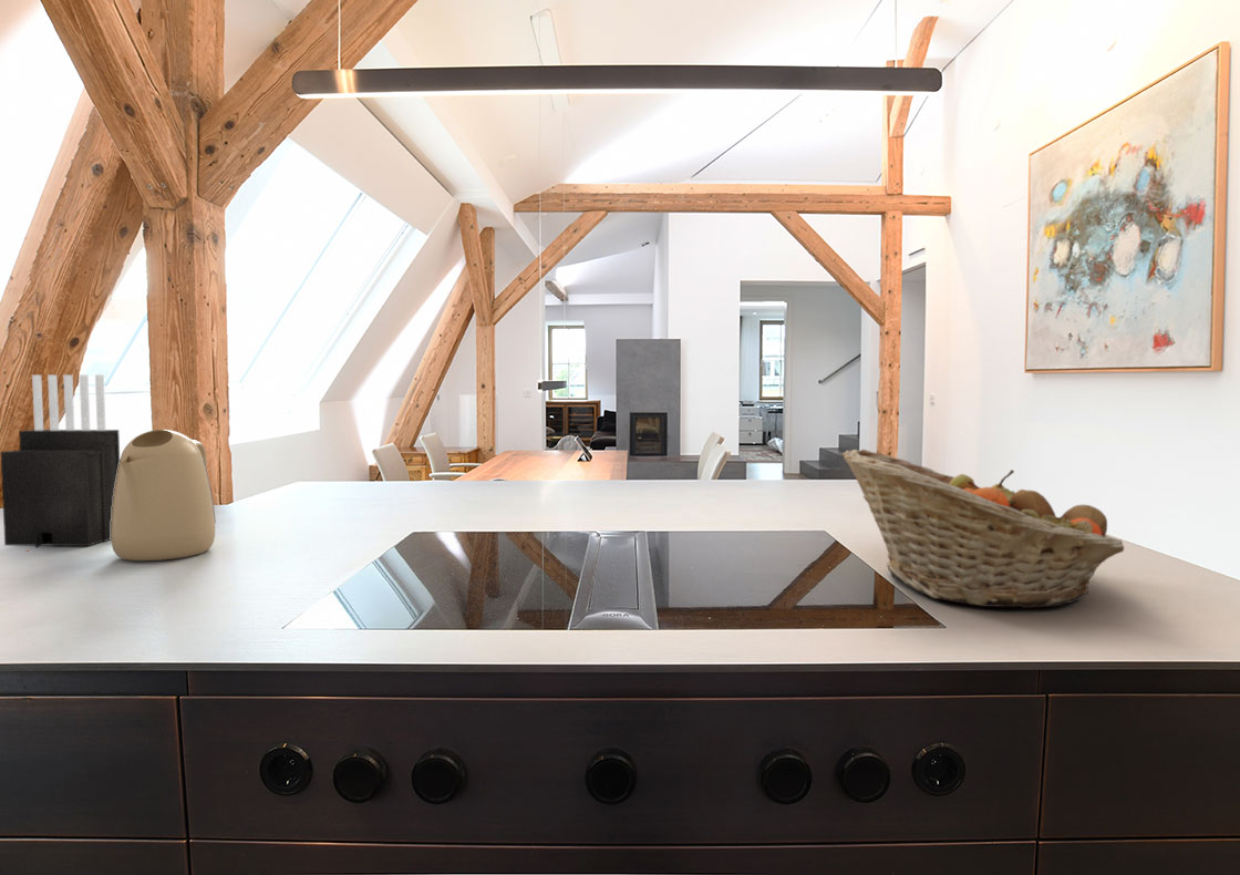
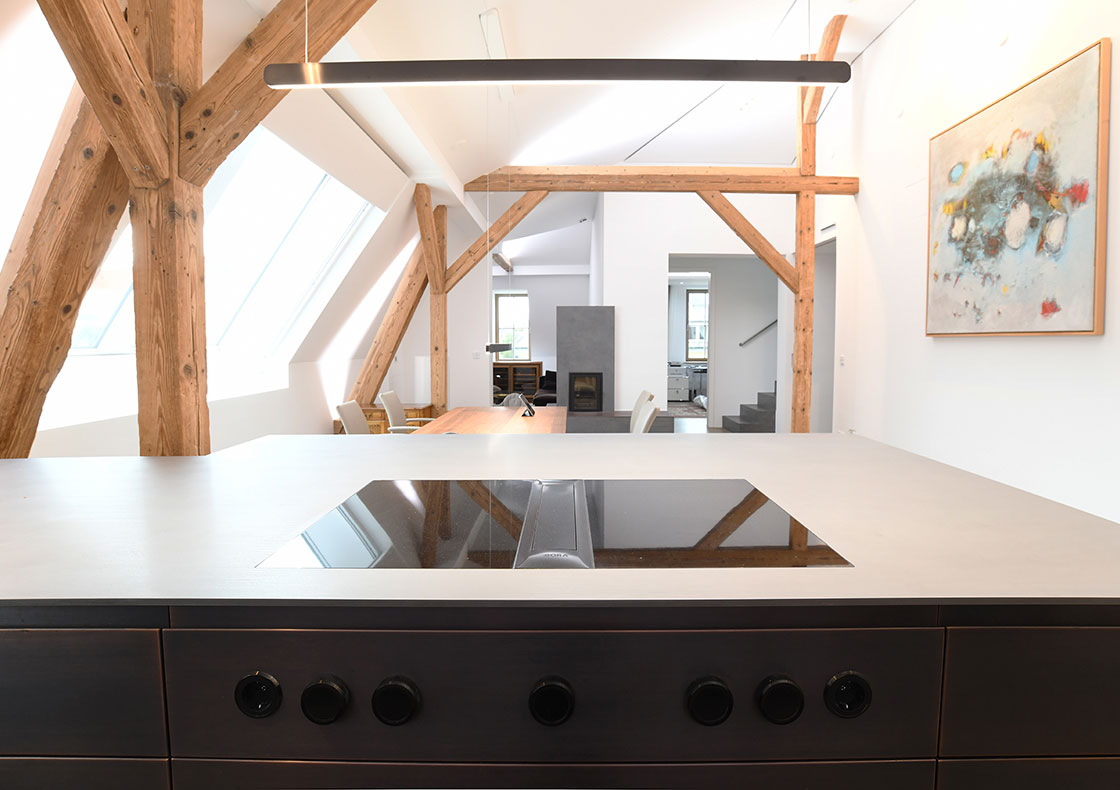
- kettle (166, 491)
- knife block (58, 459)
- fruit basket (968, 516)
